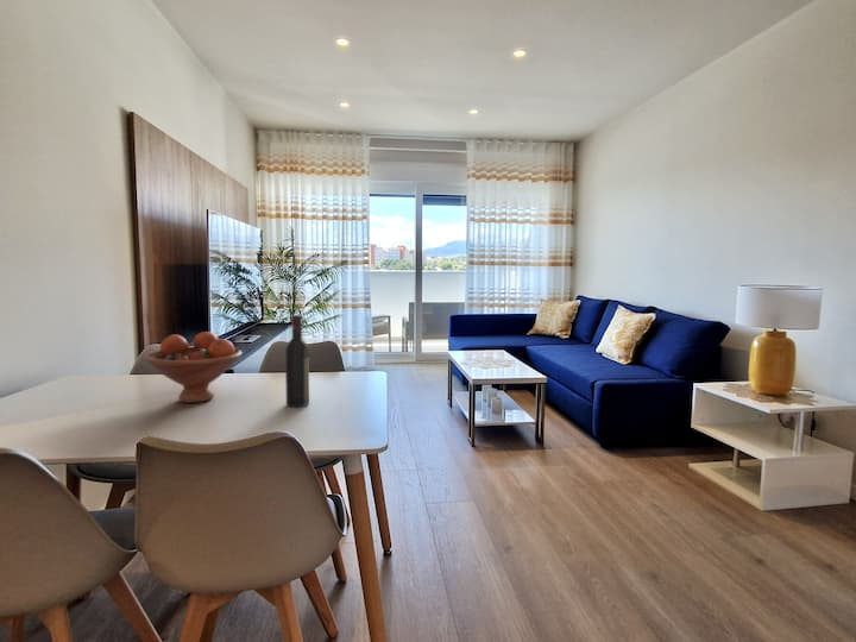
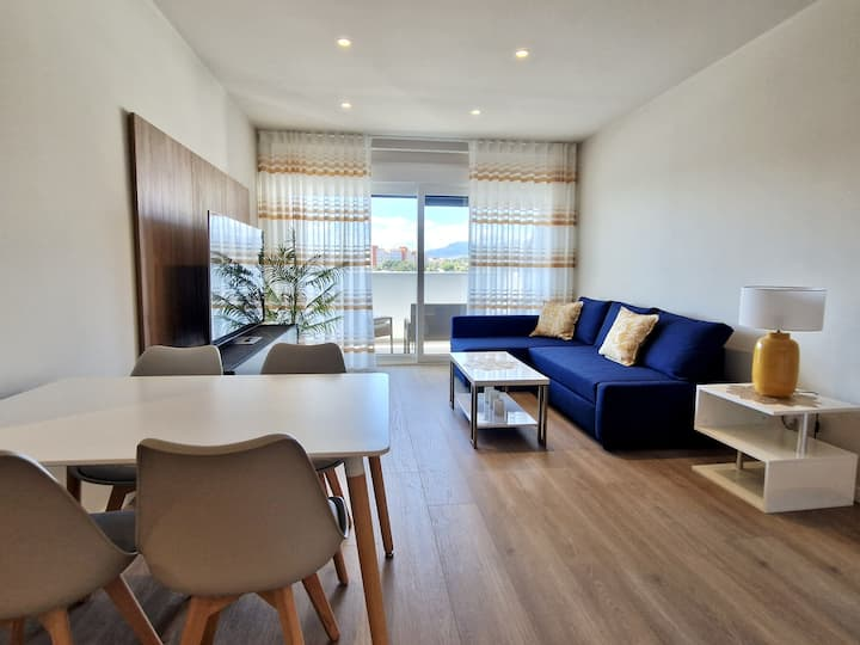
- fruit bowl (195, 367)
- wine bottle (297, 359)
